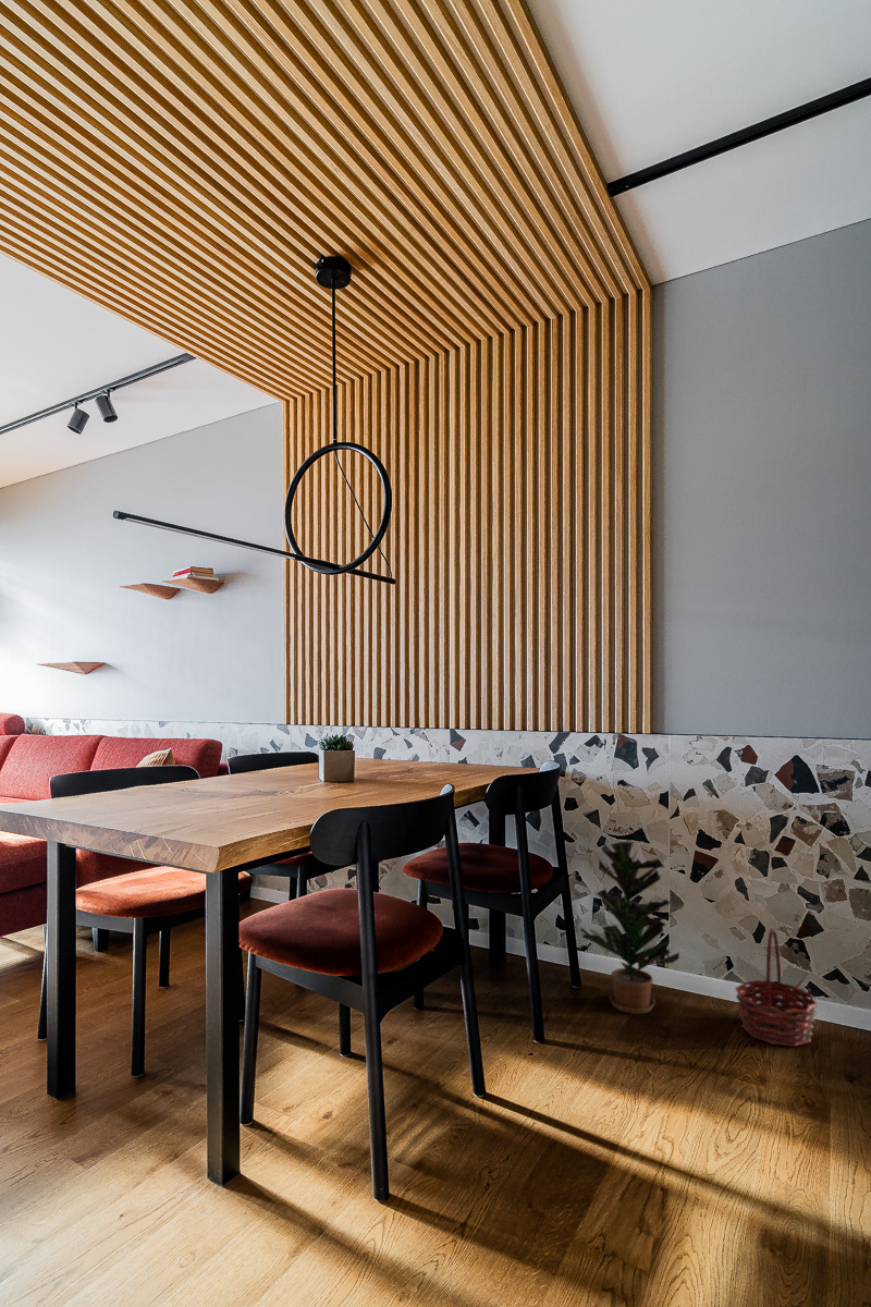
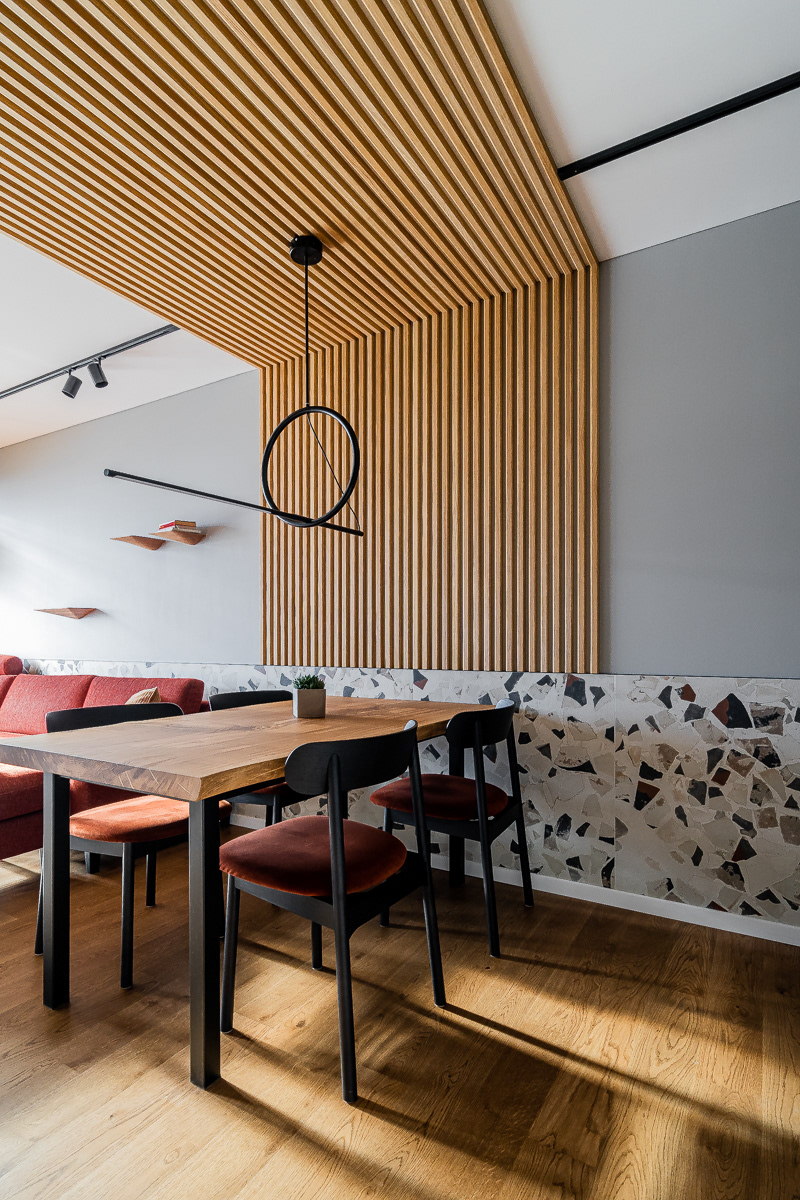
- basket (774, 981)
- potted plant (631, 921)
